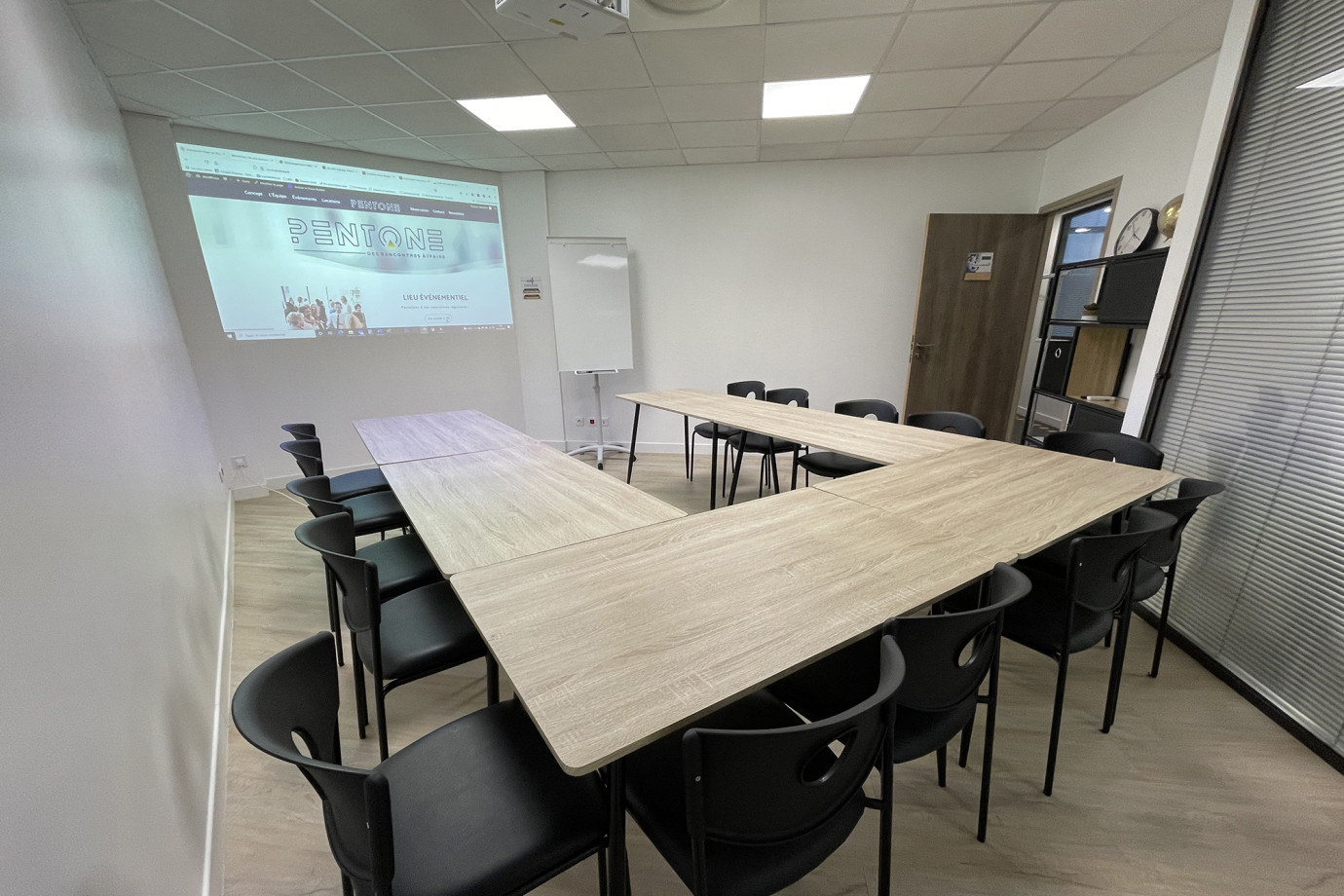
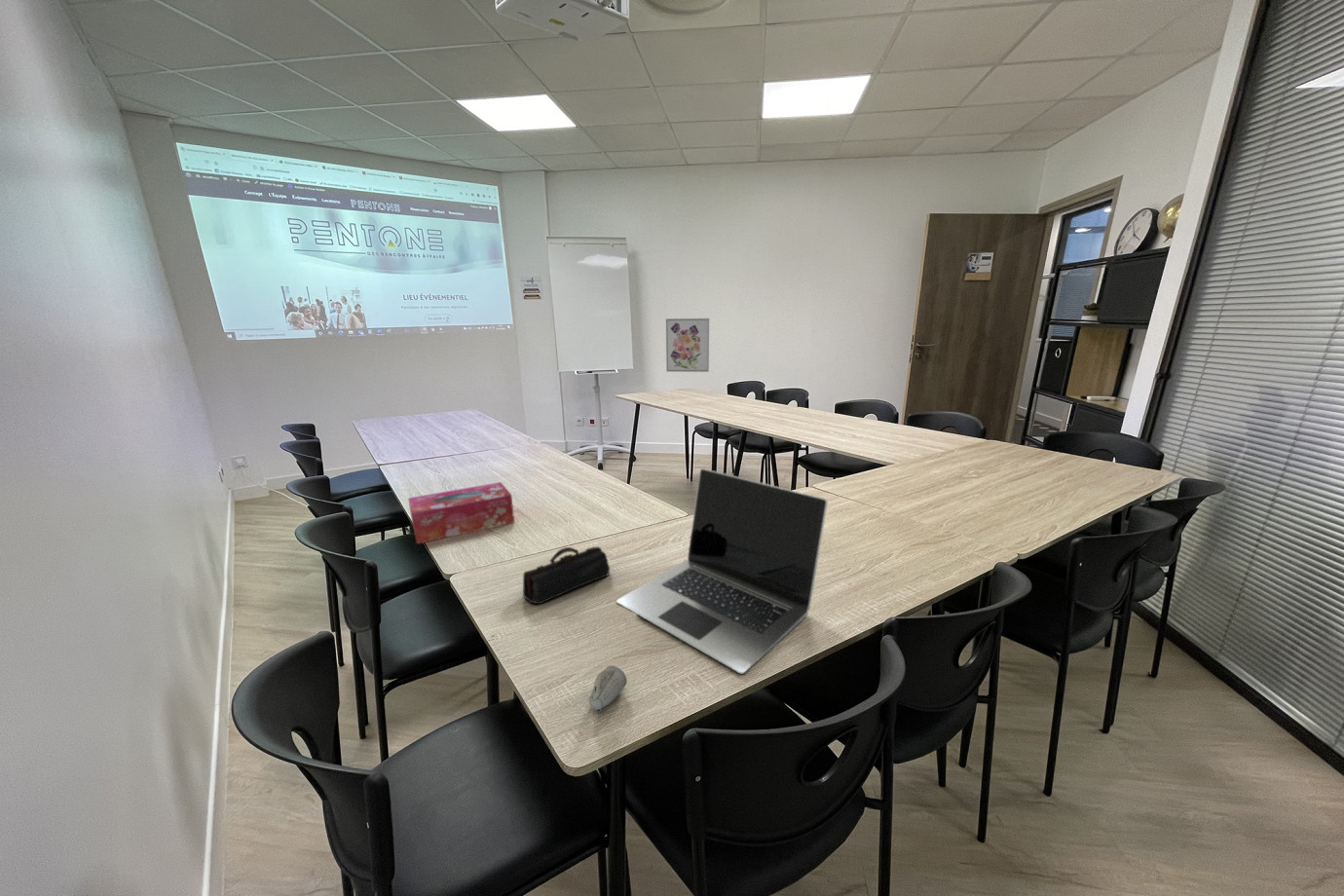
+ laptop (718, 552)
+ pencil case (567, 566)
+ wall art (687, 345)
+ tissue box (462, 510)
+ computer mouse (607, 683)
